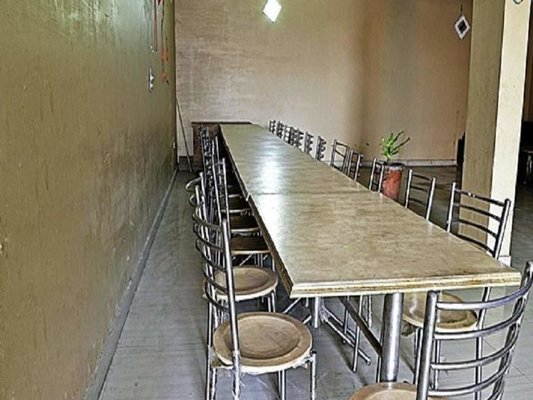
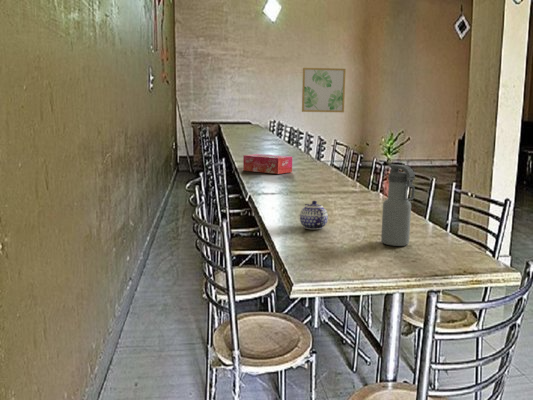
+ wall art (323, 90)
+ teapot (313, 214)
+ water bottle (397, 204)
+ tissue box (267, 163)
